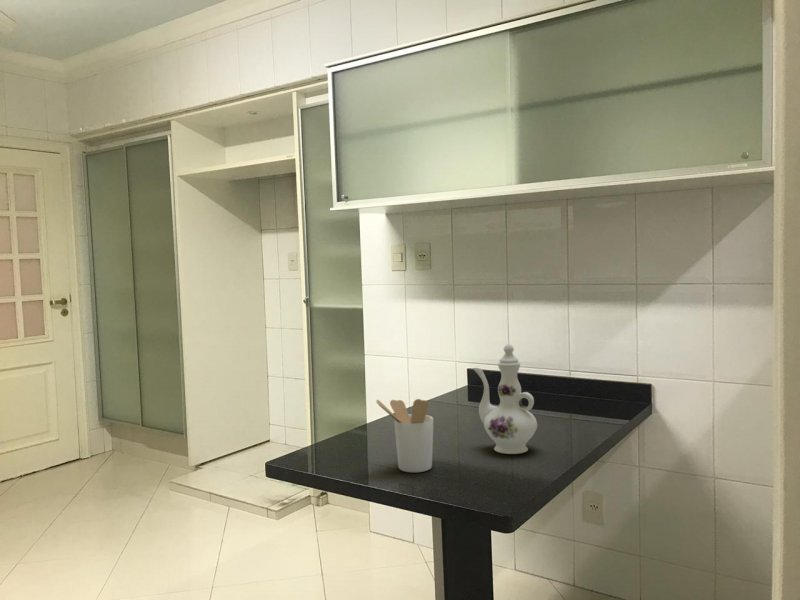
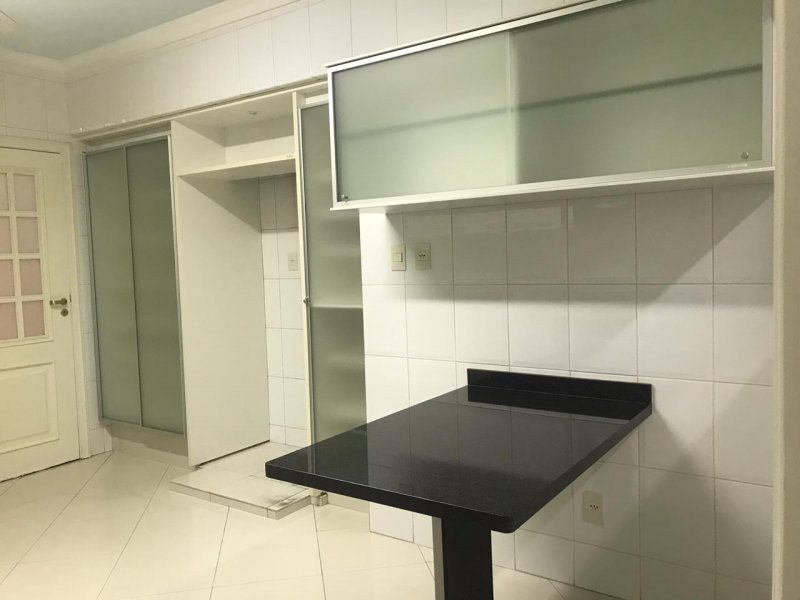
- utensil holder (404, 432)
- chinaware (503, 396)
